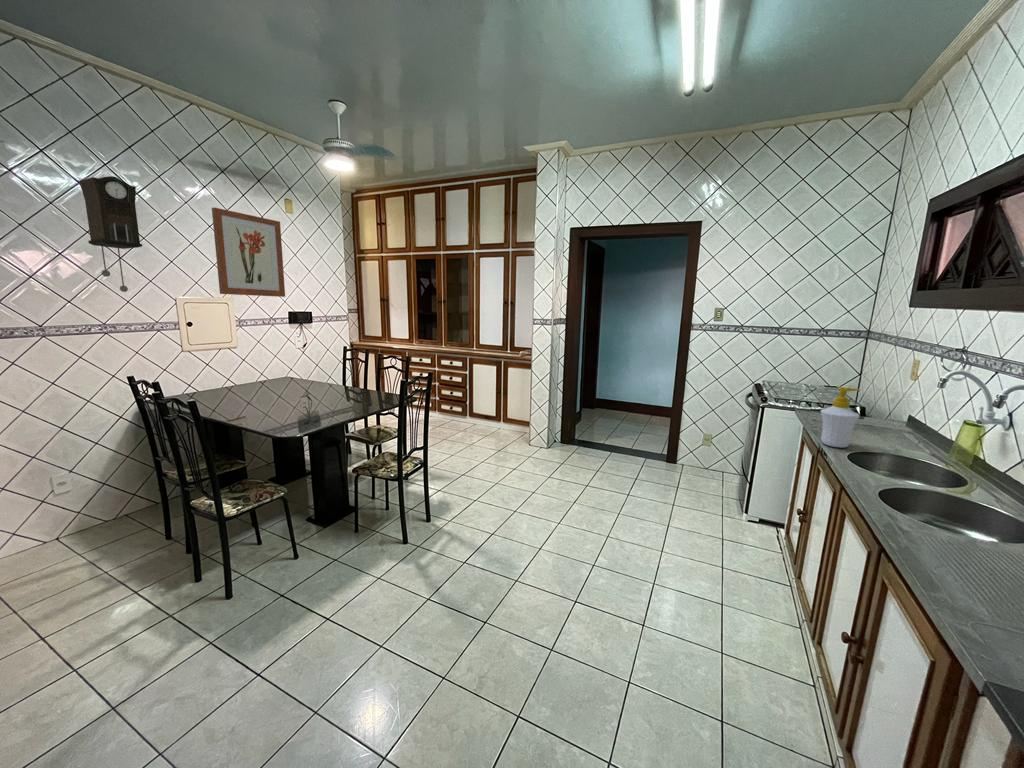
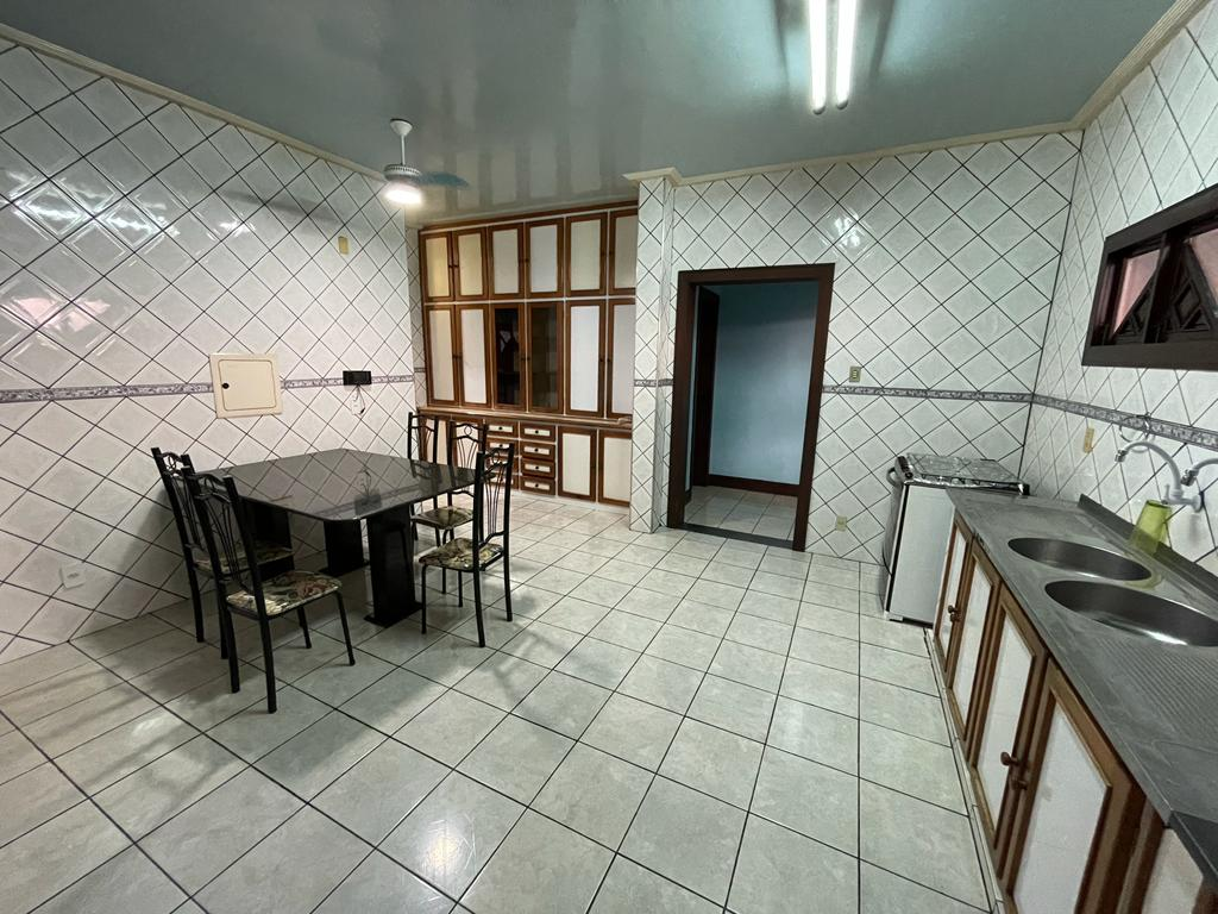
- pendulum clock (114, 236)
- soap bottle (839, 416)
- wall art (251, 255)
